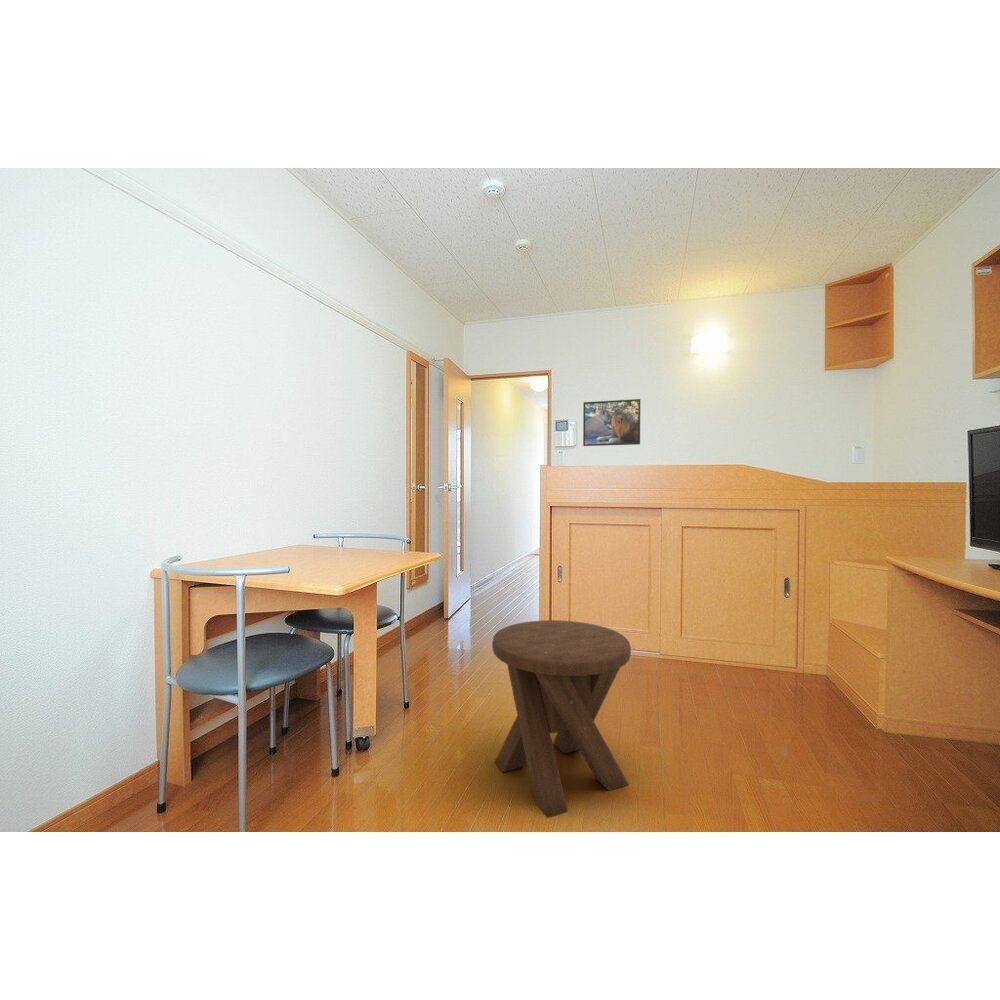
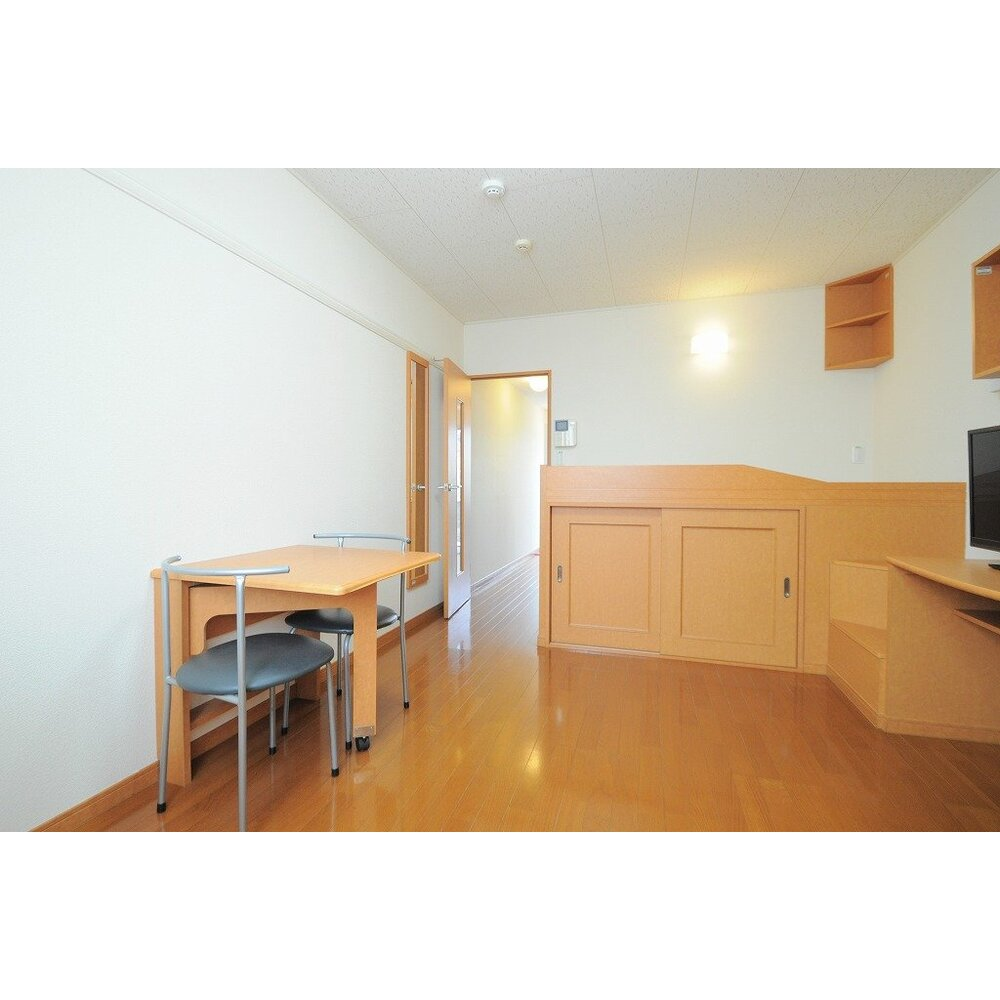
- music stool (559, 705)
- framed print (611, 423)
